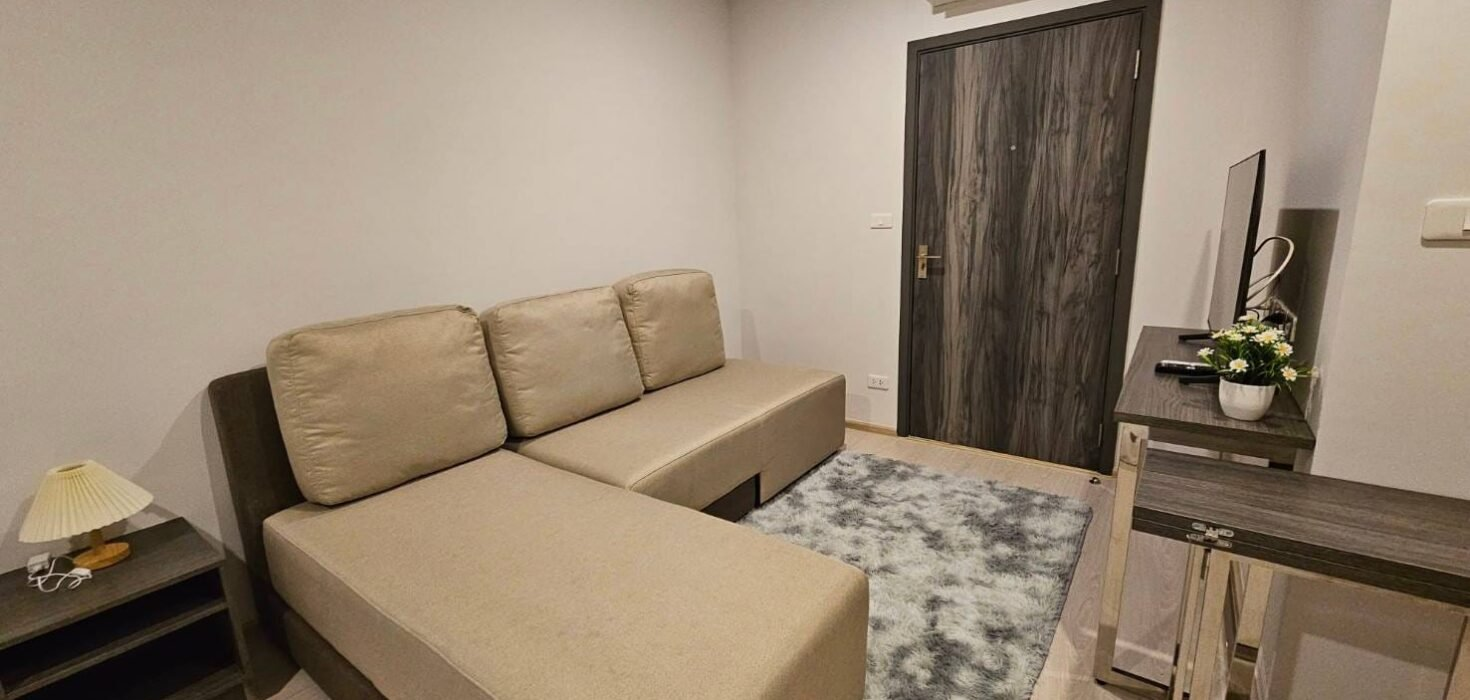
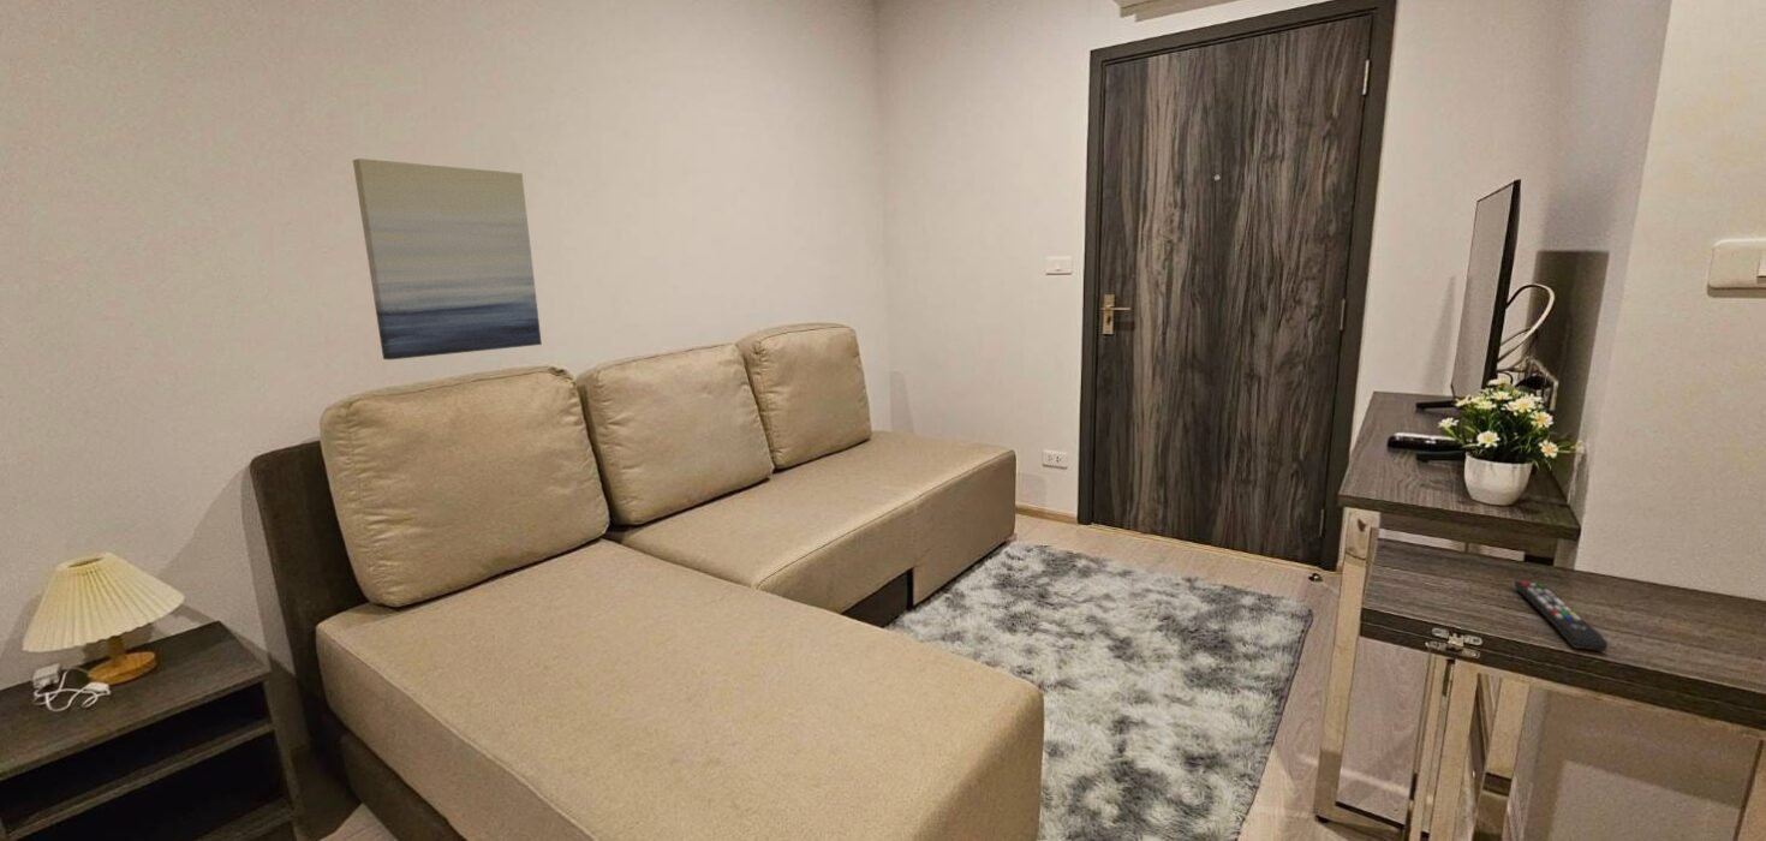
+ remote control (1557, 613)
+ wall art (455, 261)
